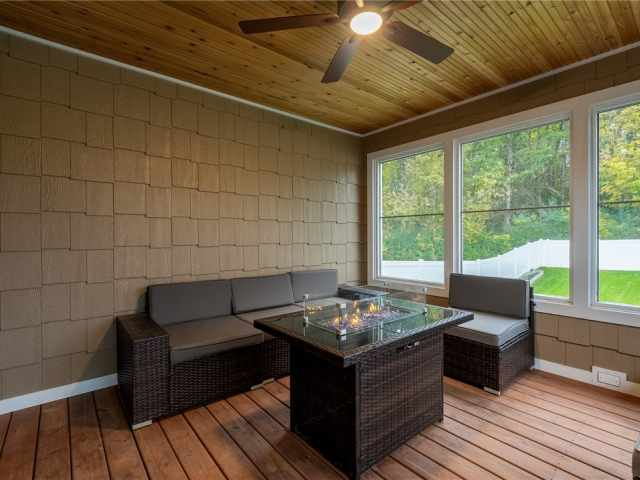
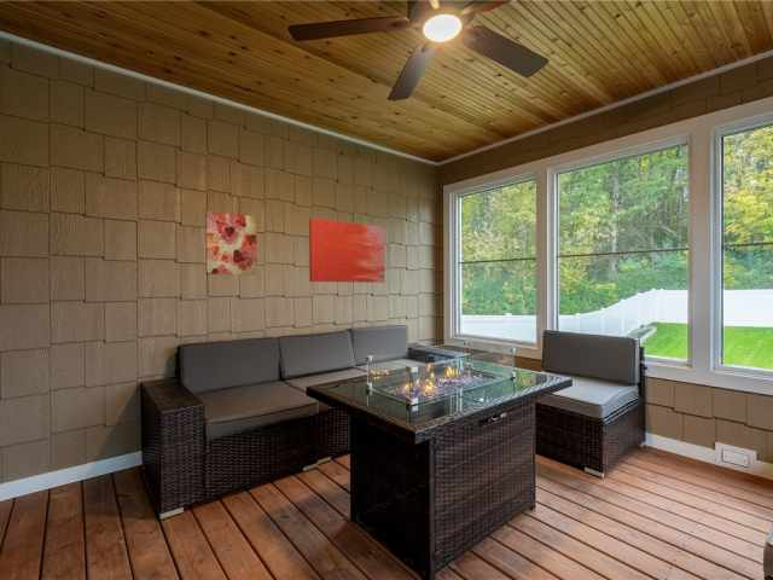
+ wall art (232, 244)
+ wall art (349, 253)
